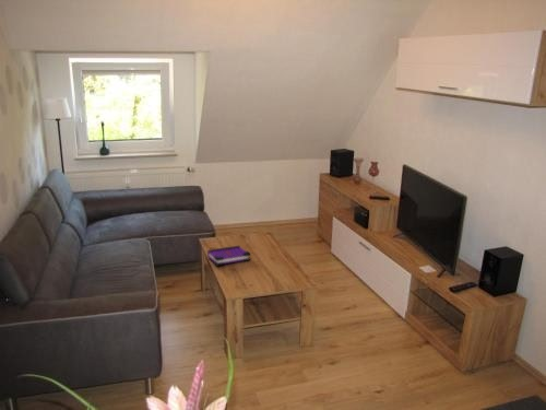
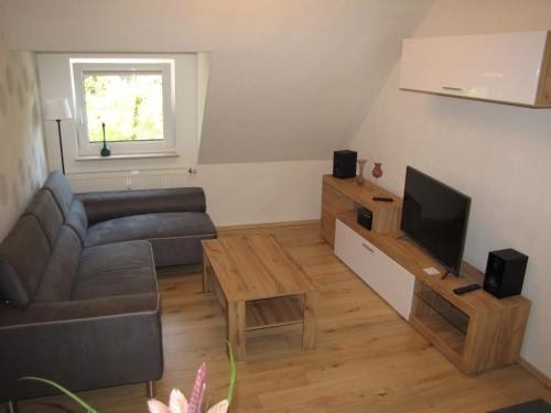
- board game (230, 255)
